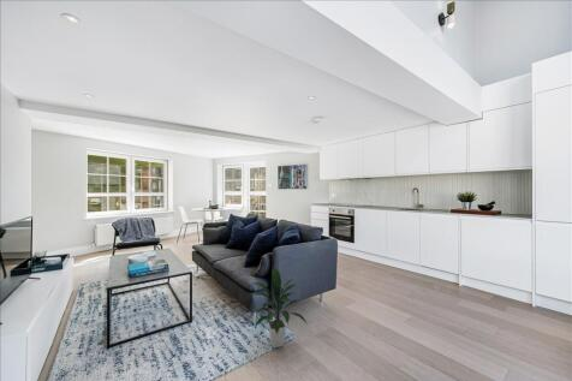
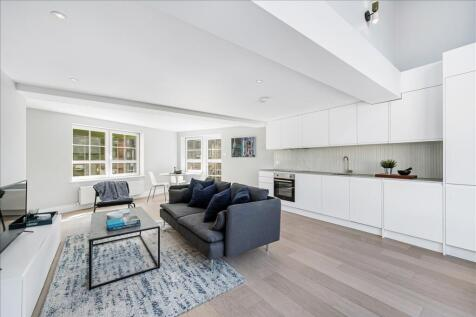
- indoor plant (279, 306)
